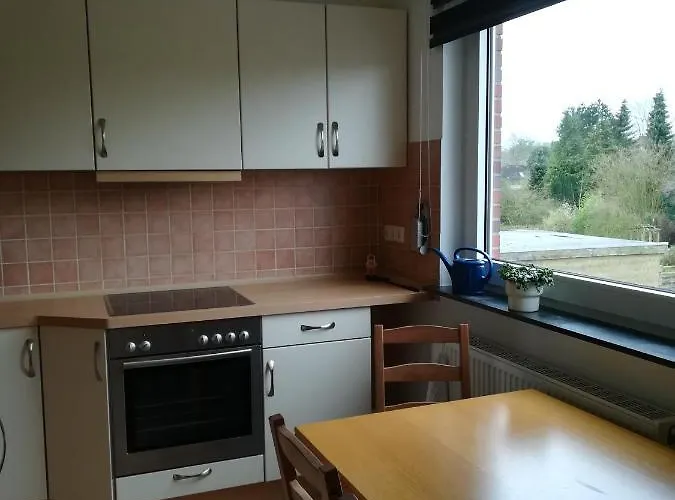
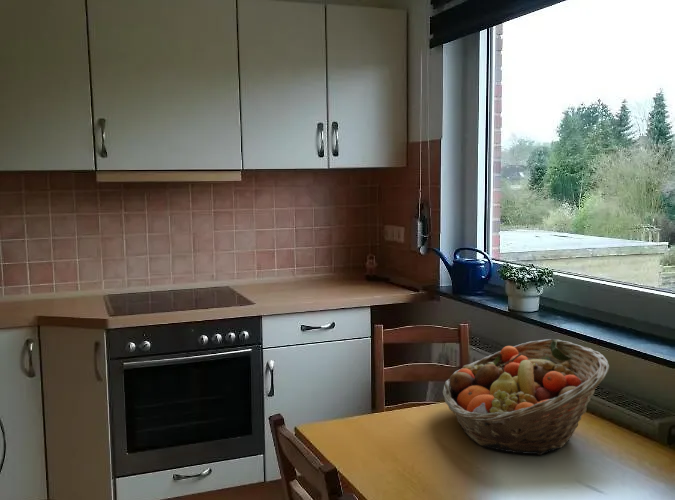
+ fruit basket (521, 390)
